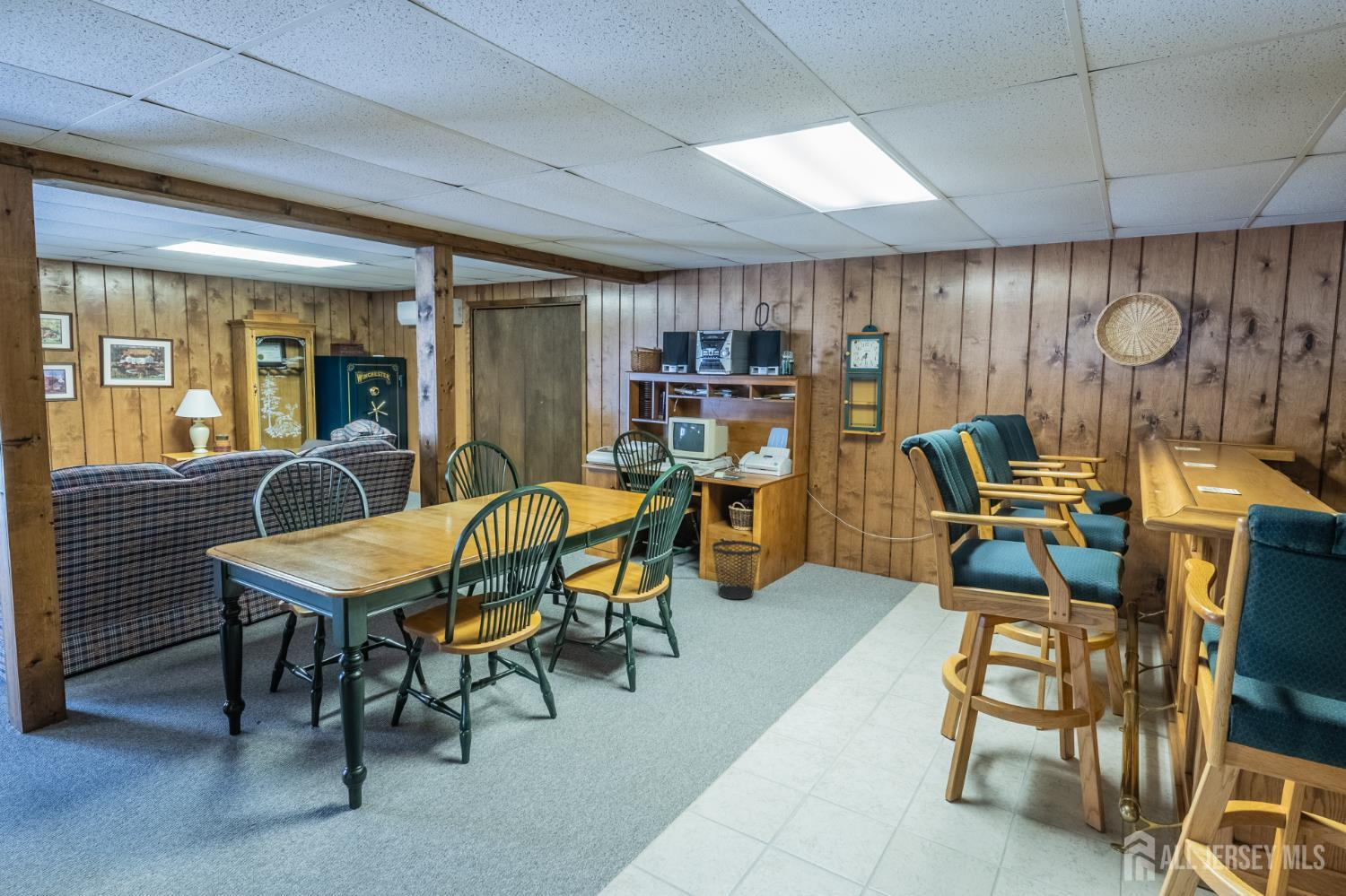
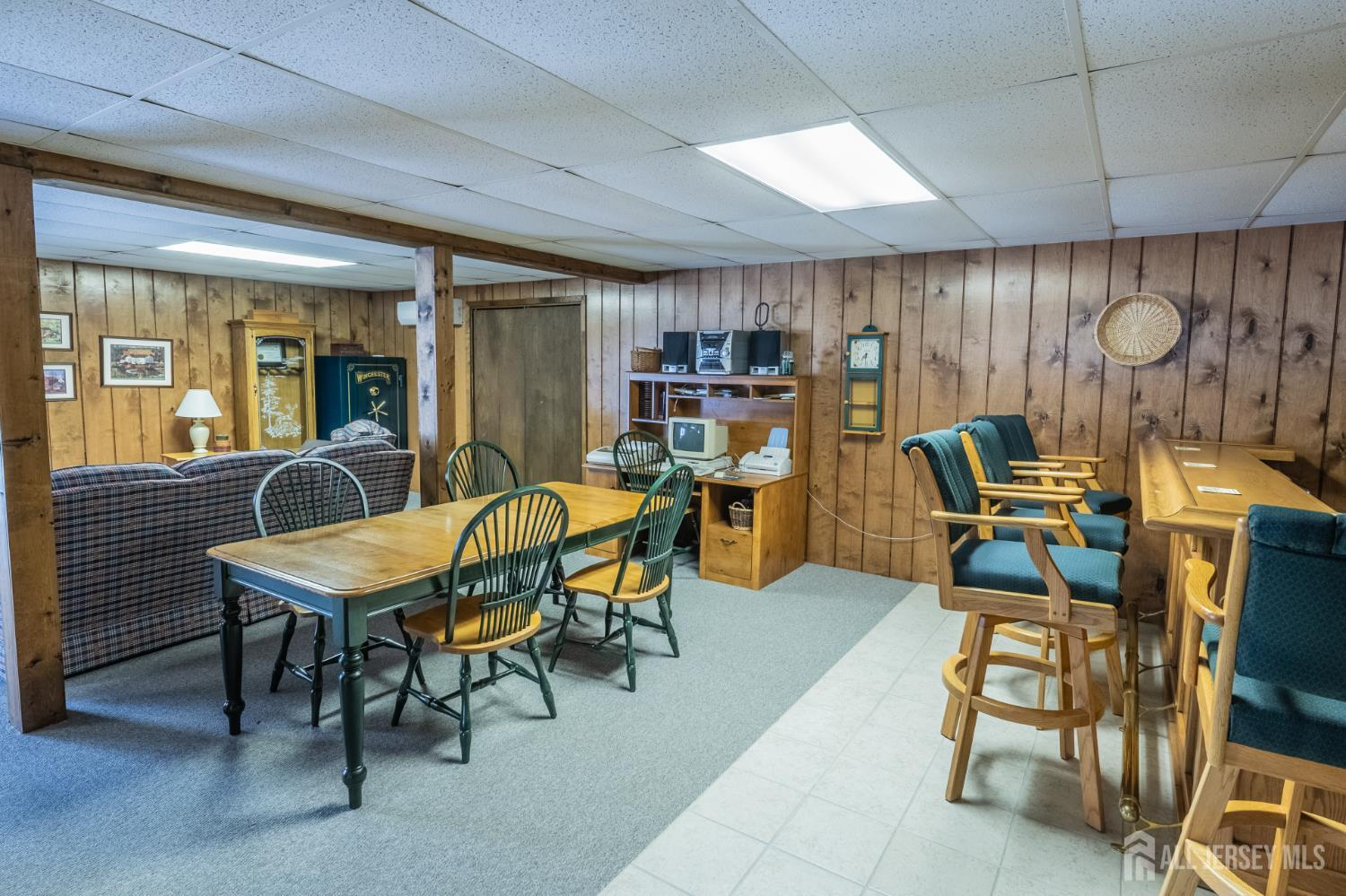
- wastebasket (736, 570)
